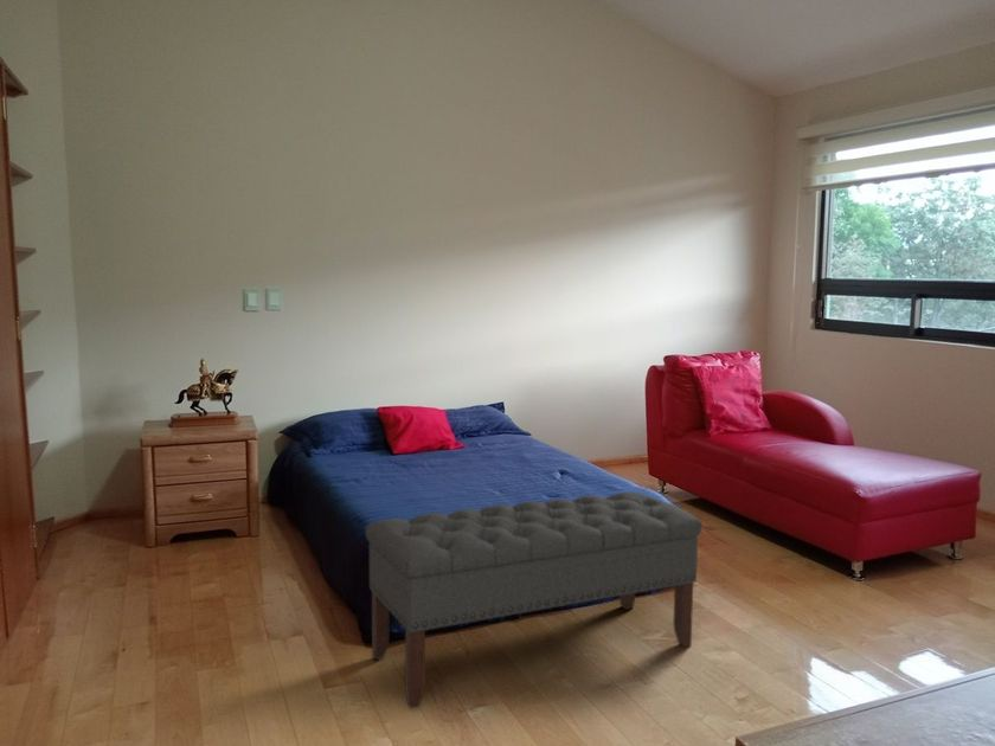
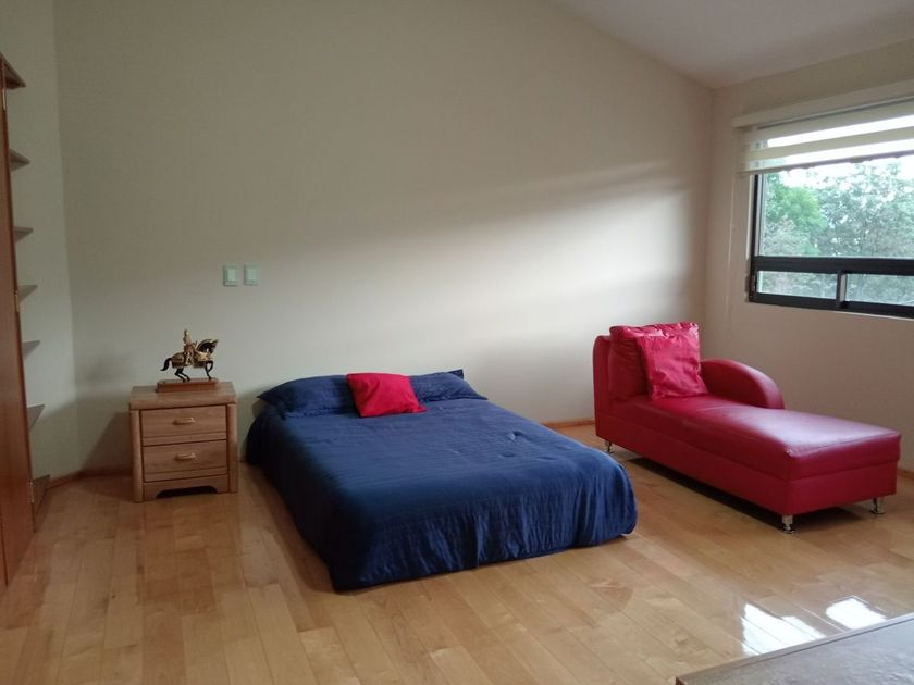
- bench (535, 583)
